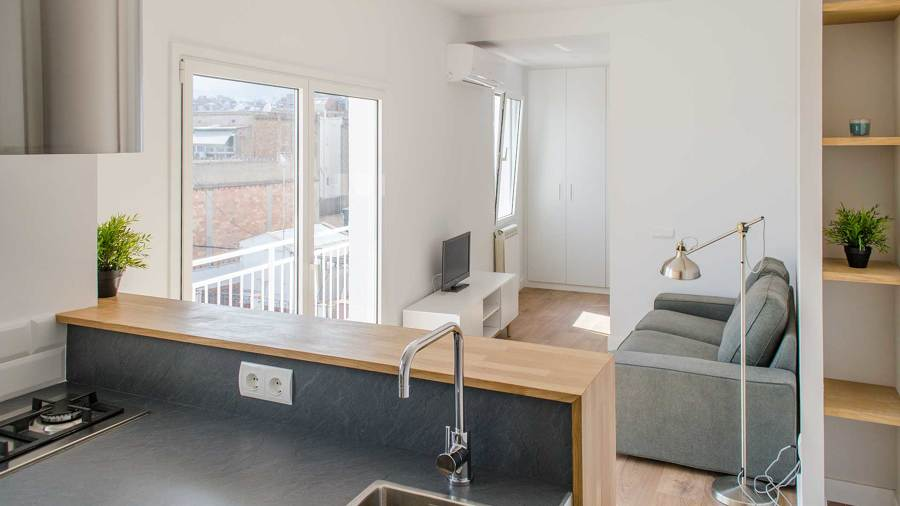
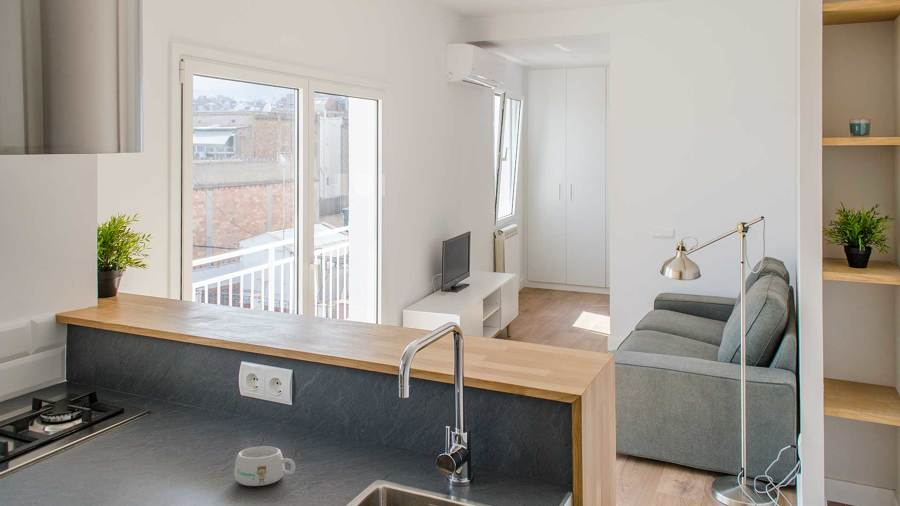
+ mug (265, 465)
